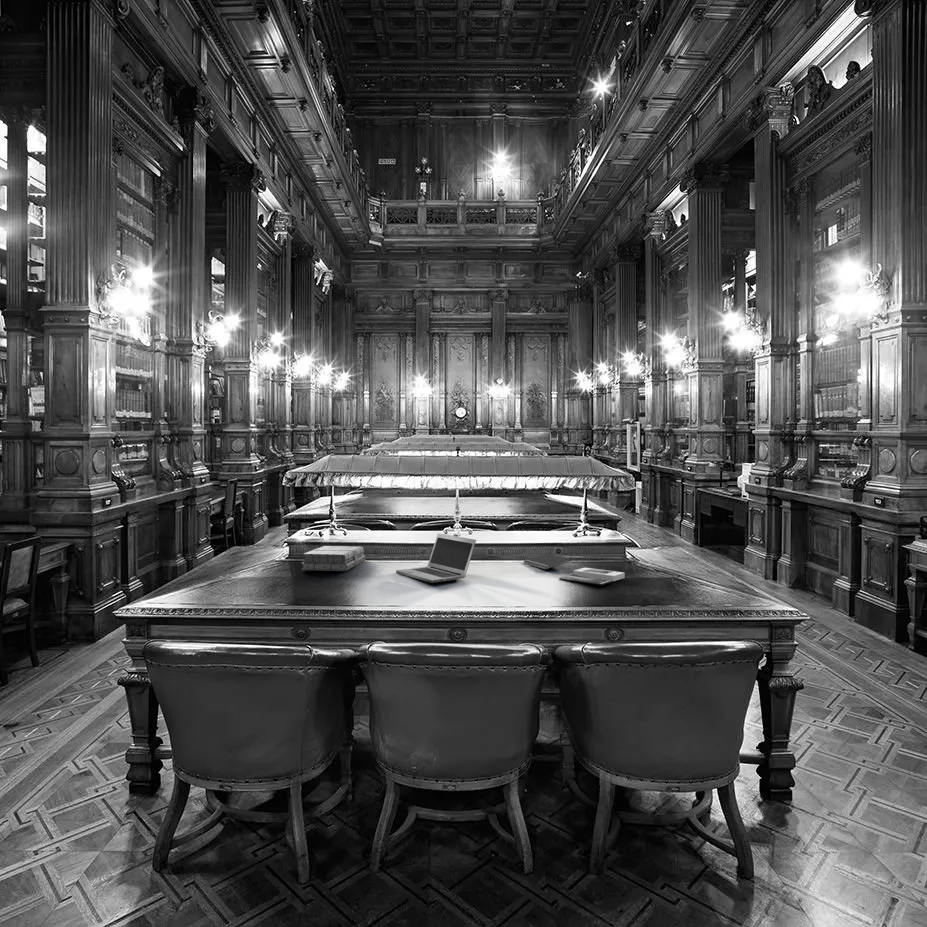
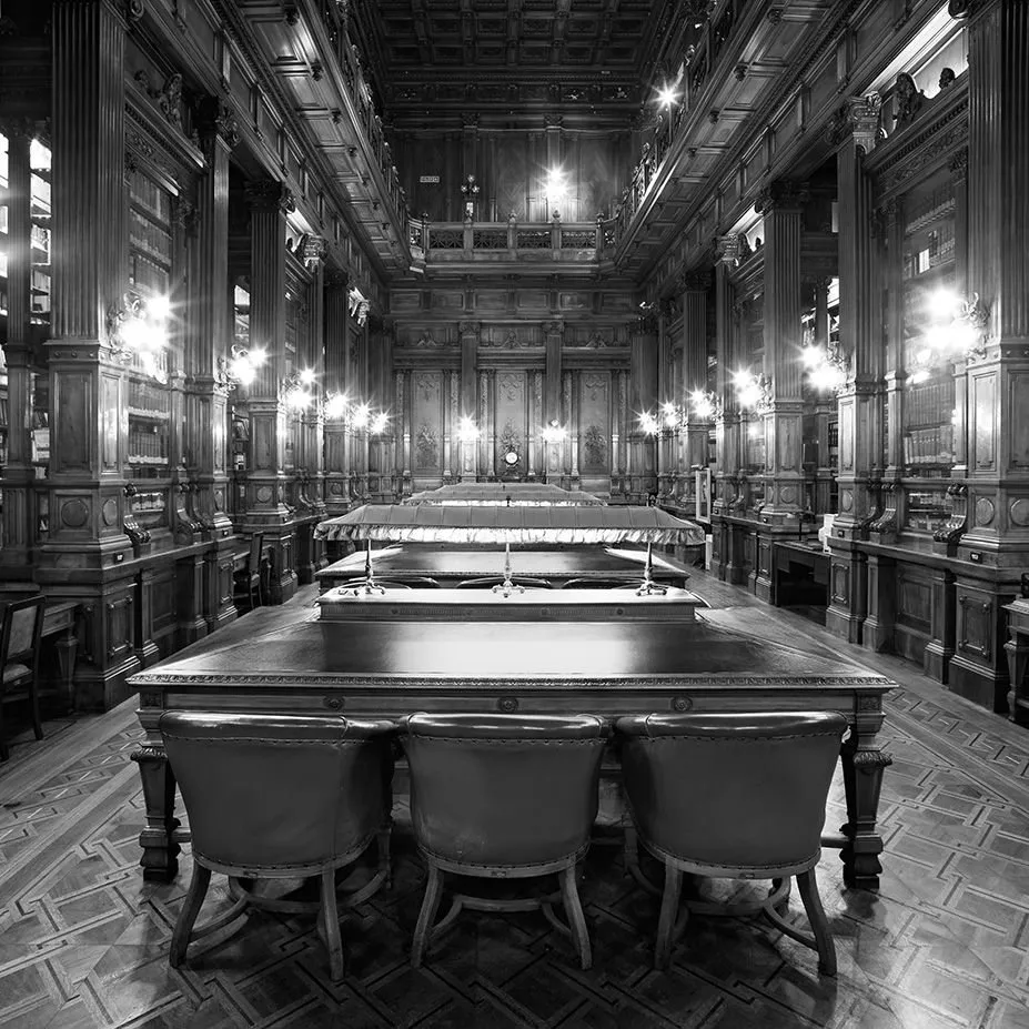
- notepad (546, 561)
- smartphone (592, 576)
- stack of books (334, 557)
- laptop (435, 556)
